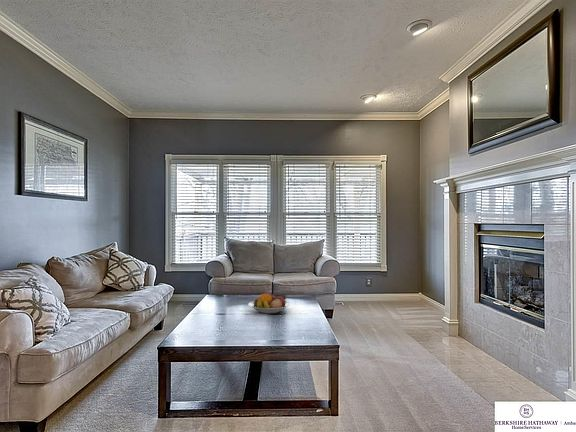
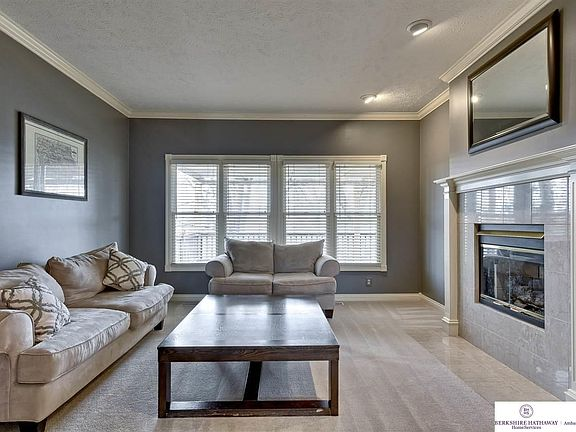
- fruit bowl (269, 302)
